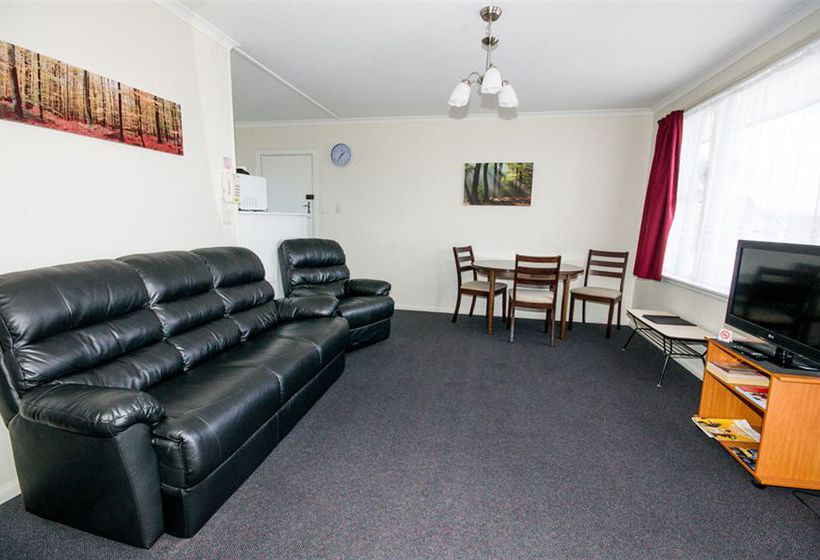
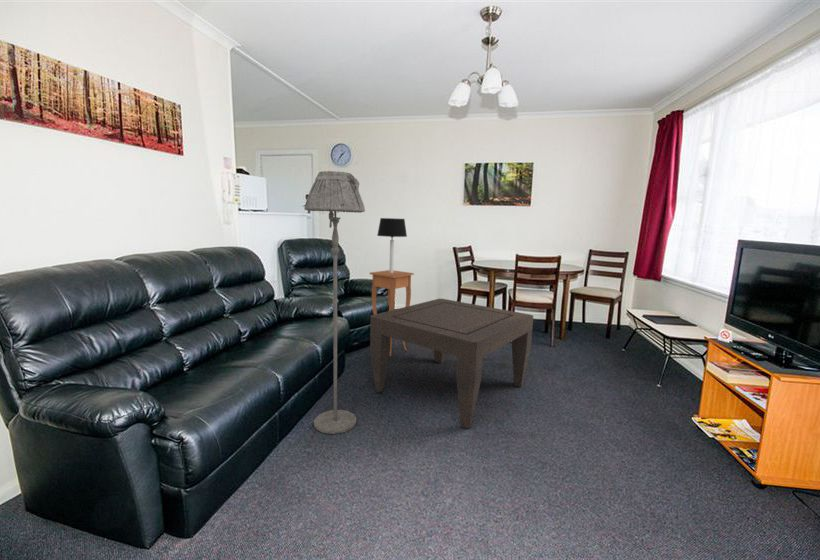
+ floor lamp (335, 304)
+ coffee table (452, 352)
+ side table (390, 310)
+ table lamp (391, 245)
